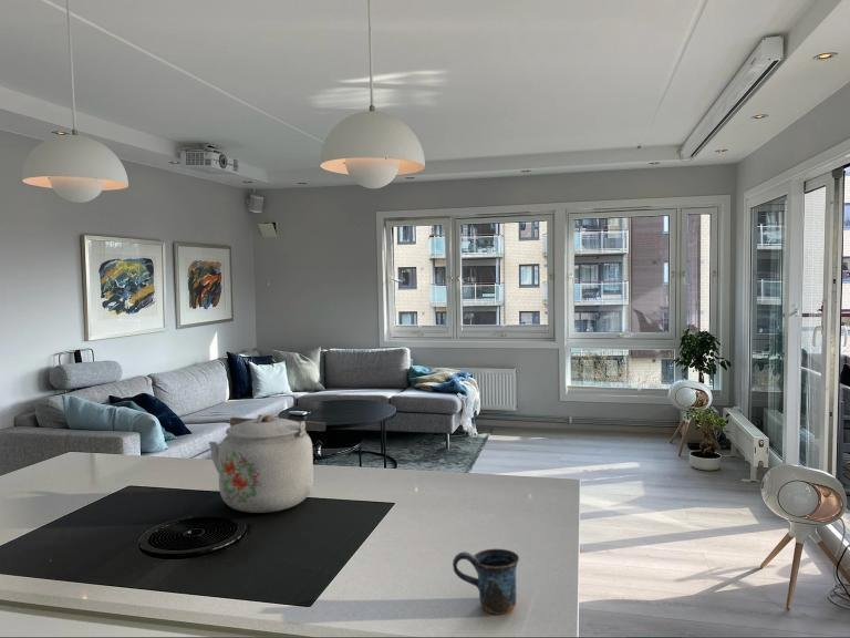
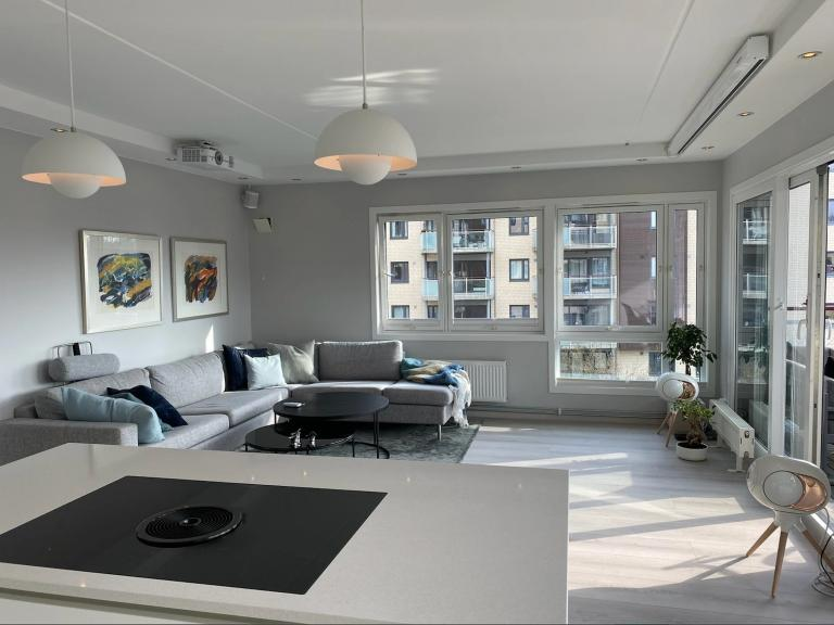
- kettle (259, 456)
- mug (488, 578)
